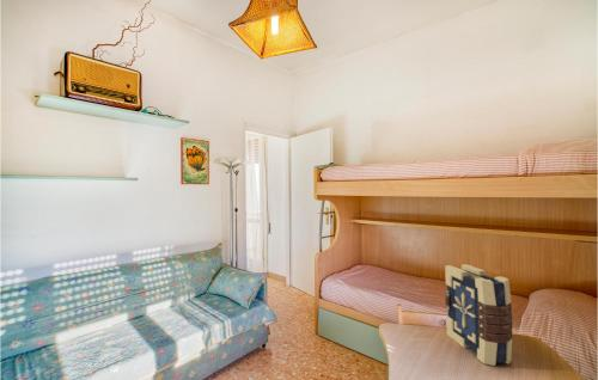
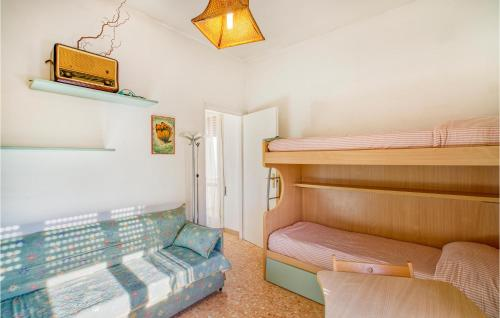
- book (477, 311)
